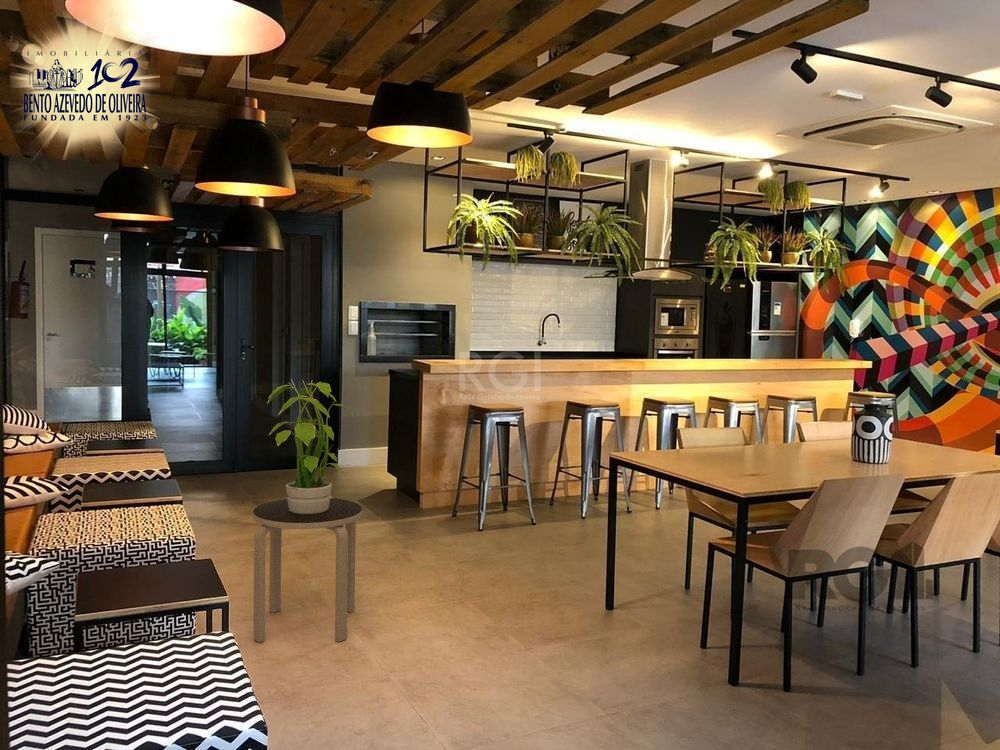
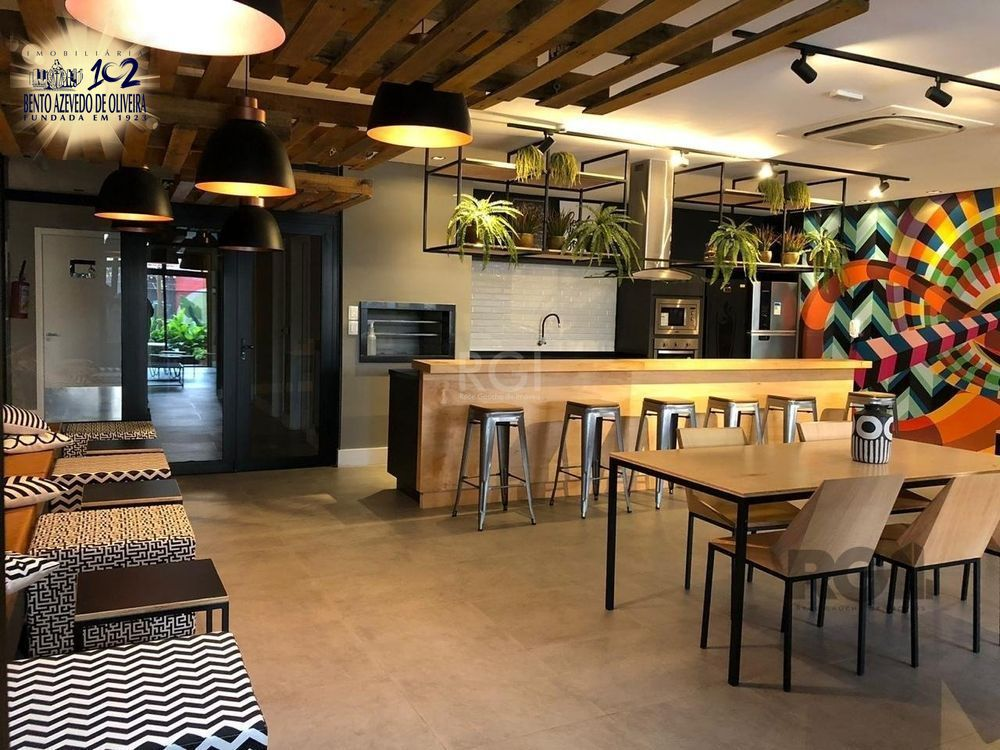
- potted plant (300, 445)
- side table (280, 567)
